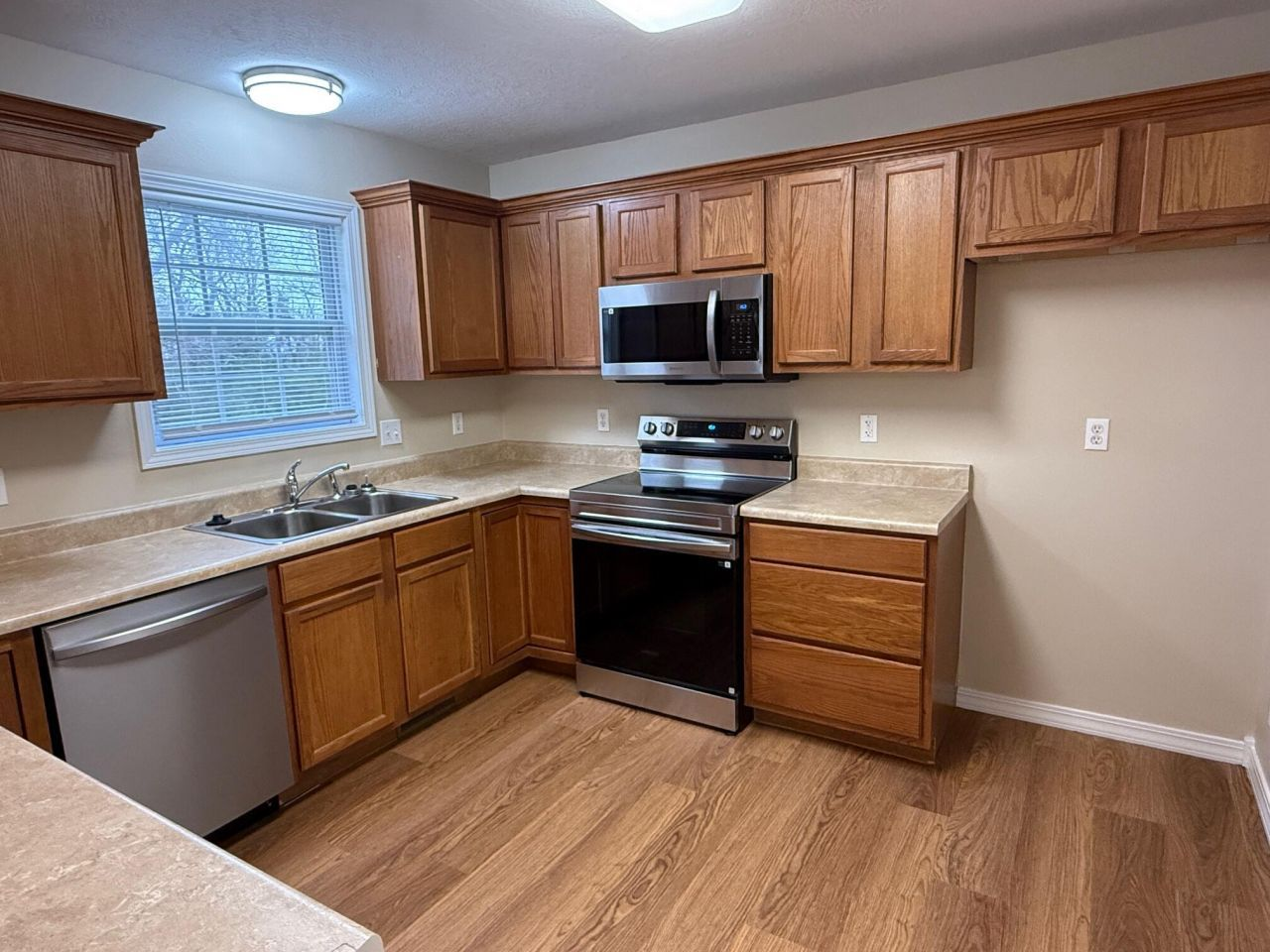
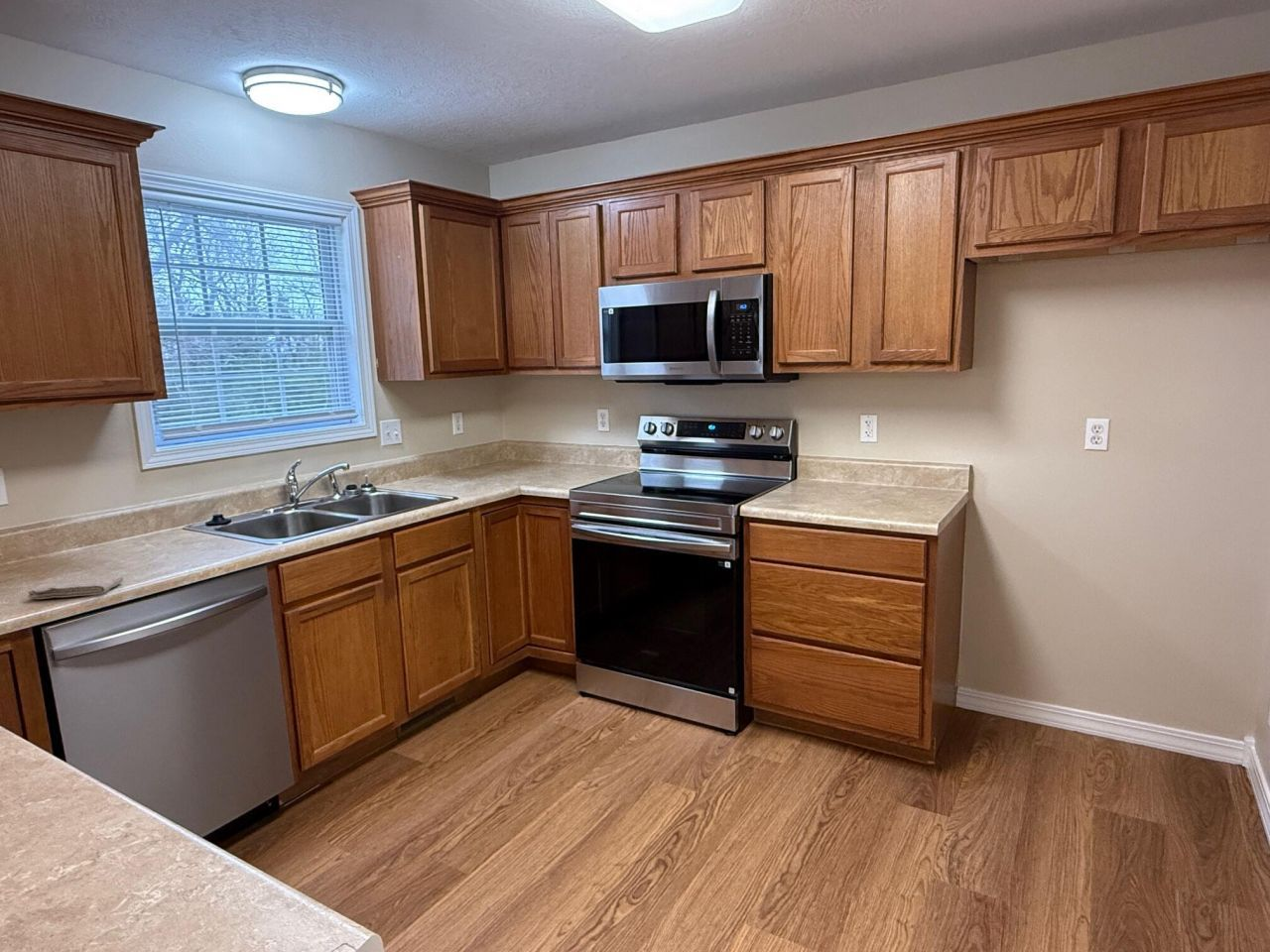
+ washcloth (76, 585)
